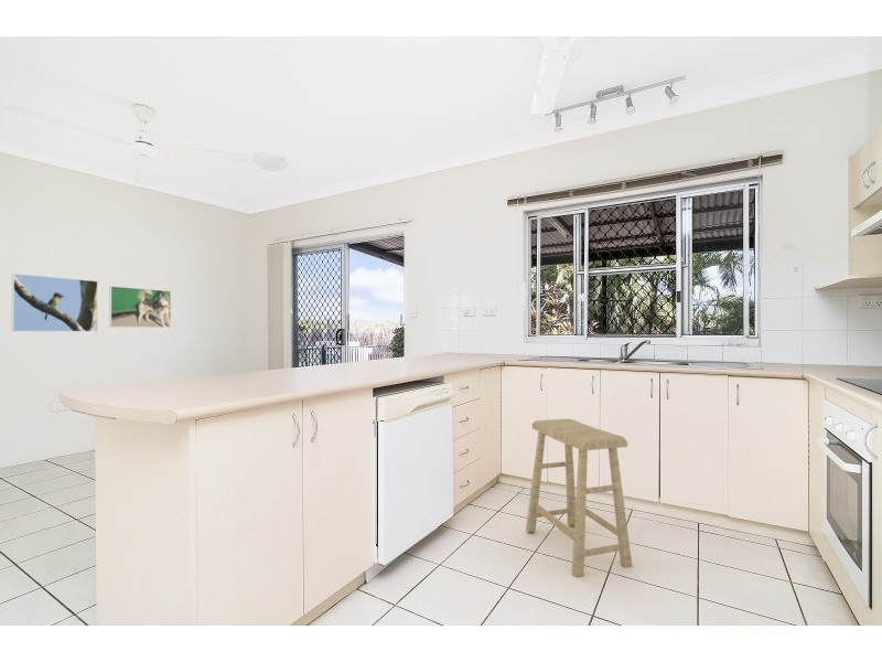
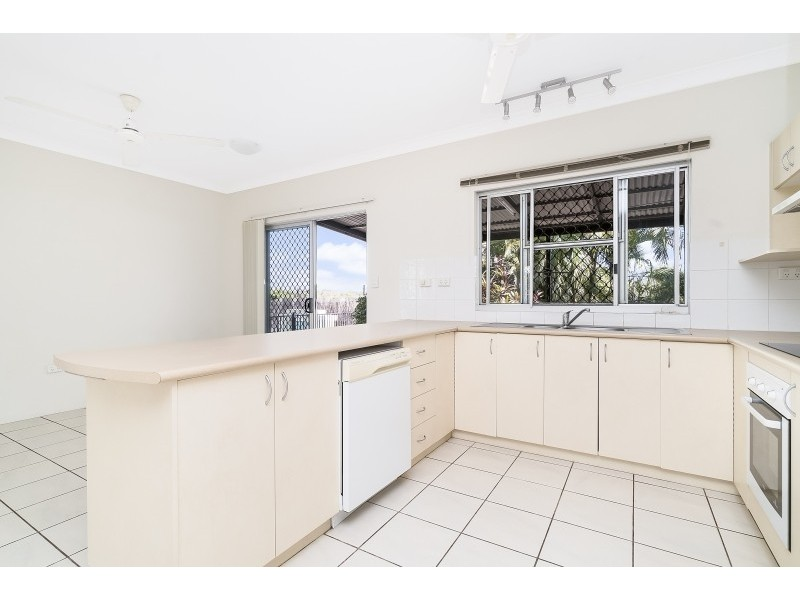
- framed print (57, 305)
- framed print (141, 308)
- stool (573, 488)
